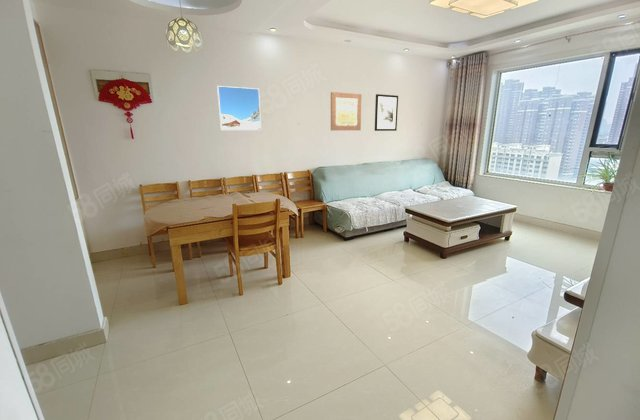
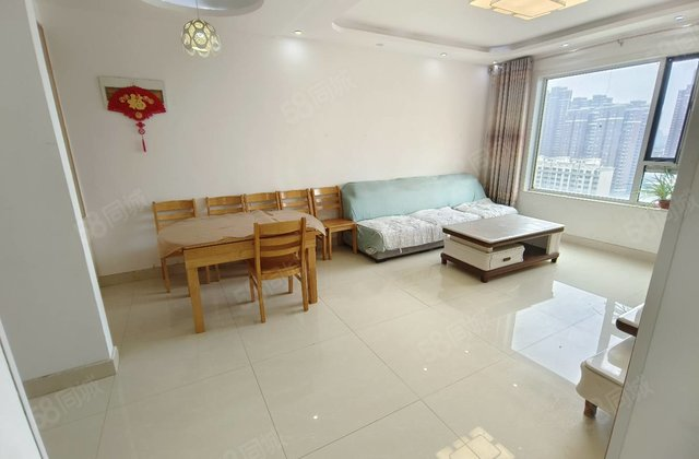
- wall art (386, 113)
- wall art (346, 112)
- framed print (240, 109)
